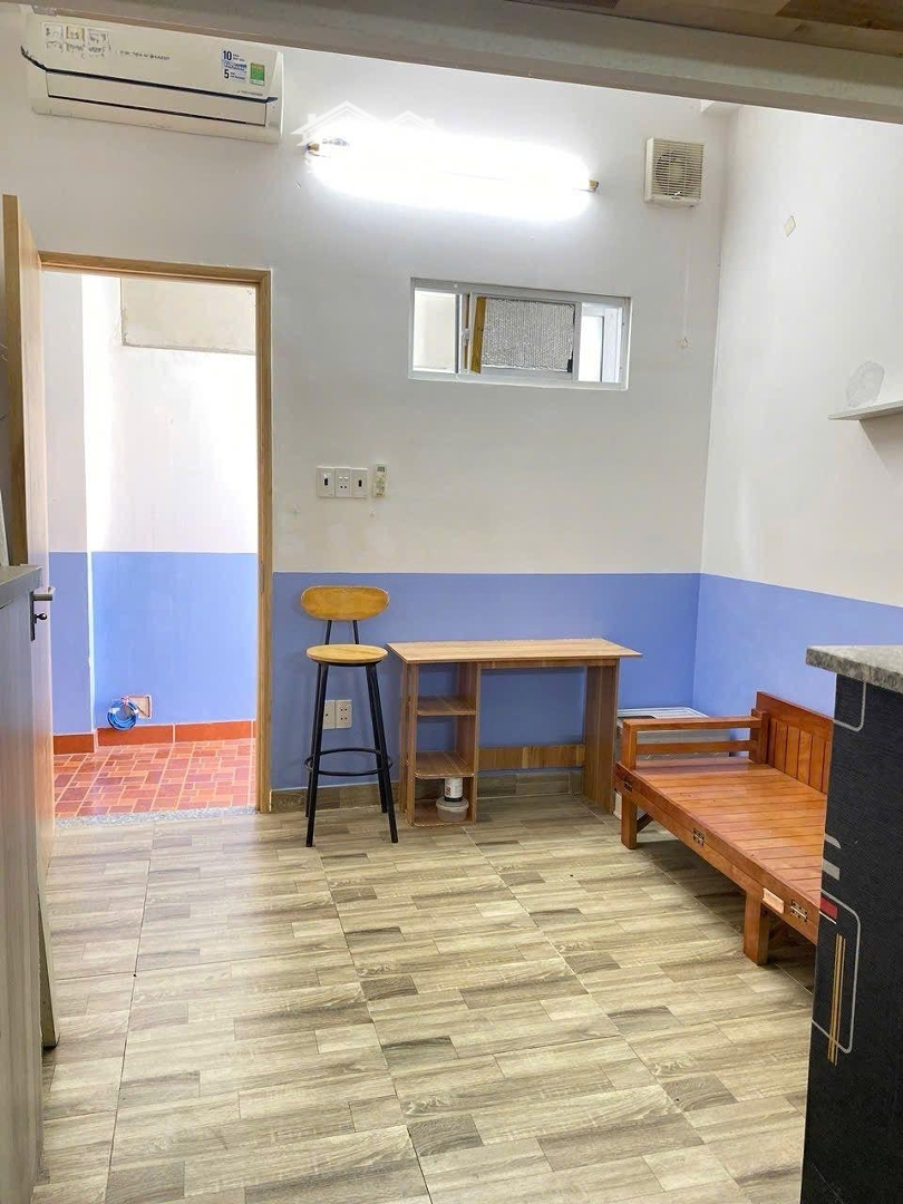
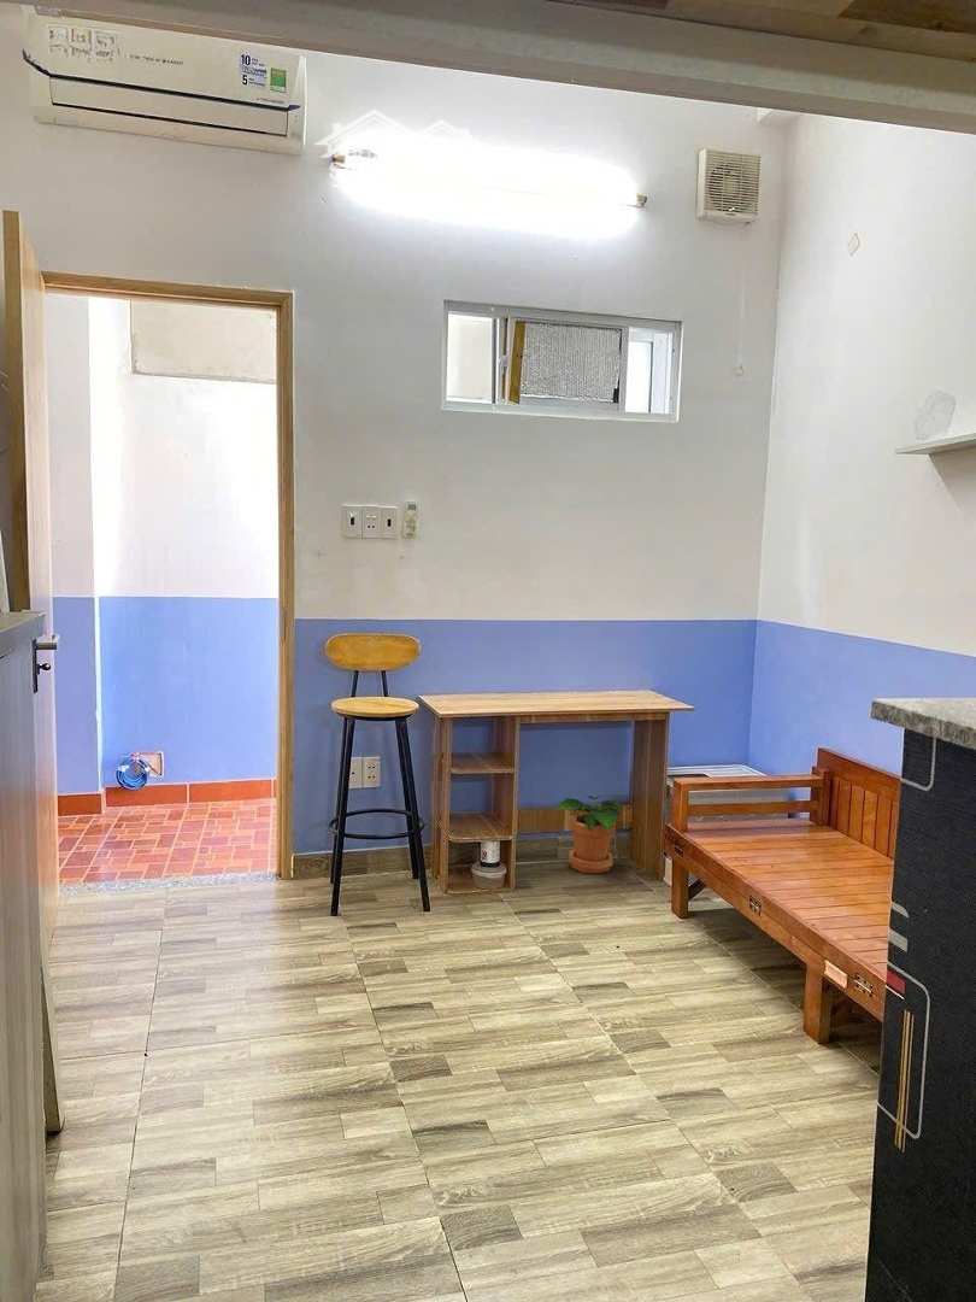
+ potted plant (590, 834)
